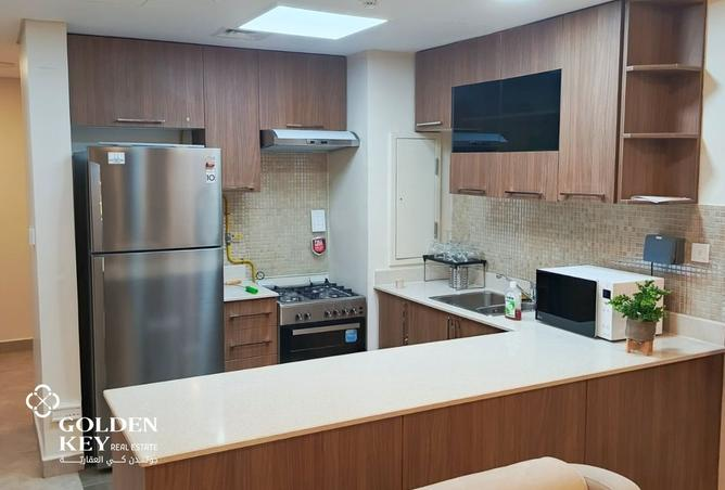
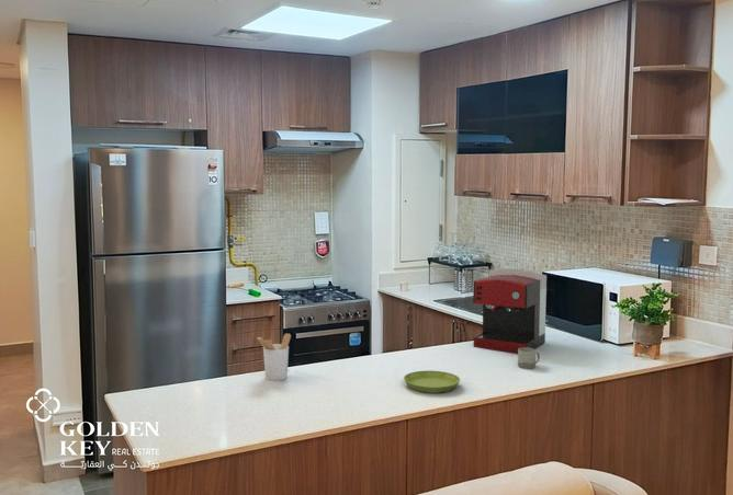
+ cup (529, 357)
+ saucer (431, 382)
+ utensil holder (272, 356)
+ coffee maker (507, 308)
